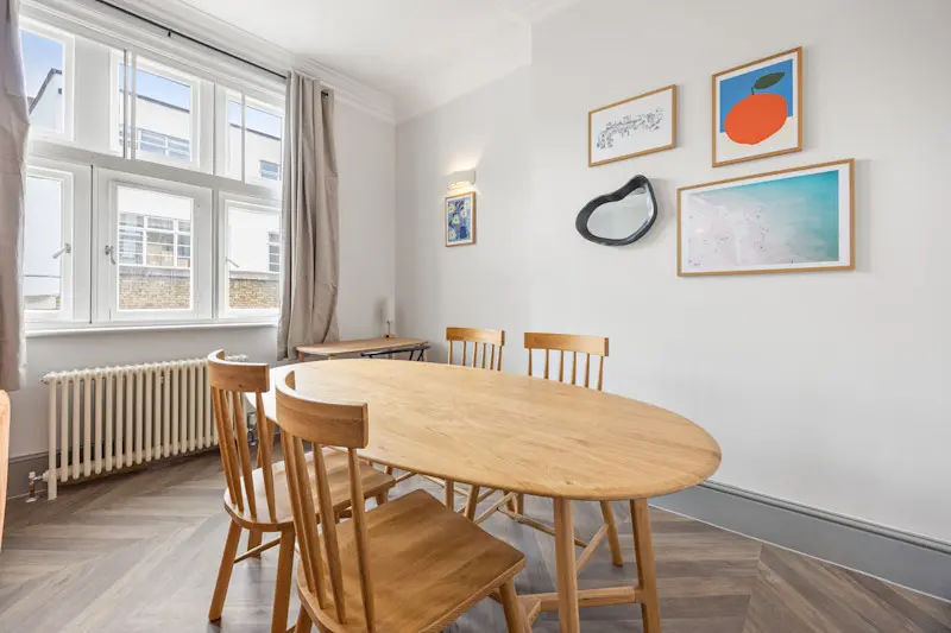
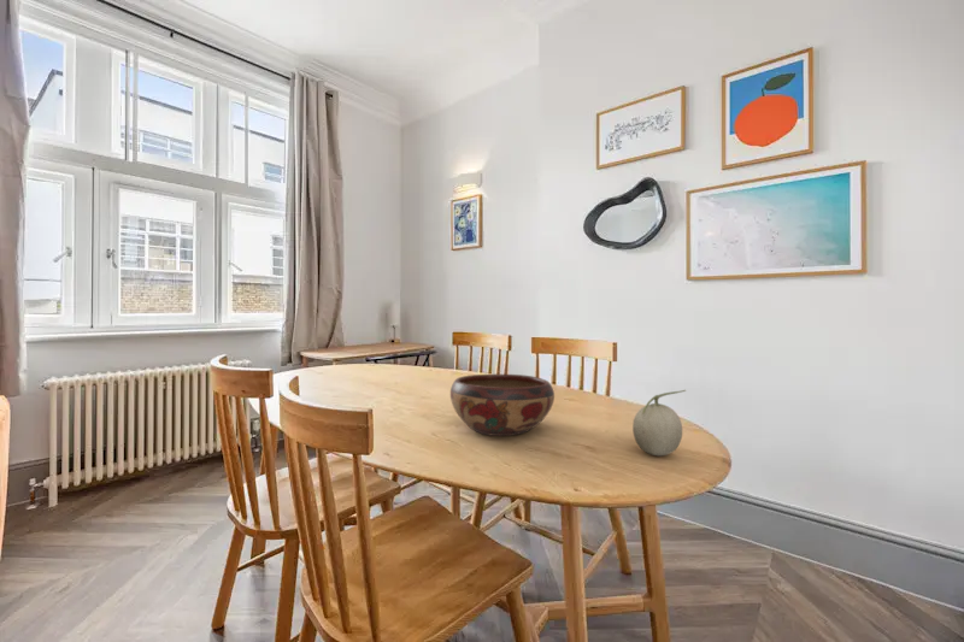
+ fruit (656, 422)
+ decorative bowl (501, 404)
